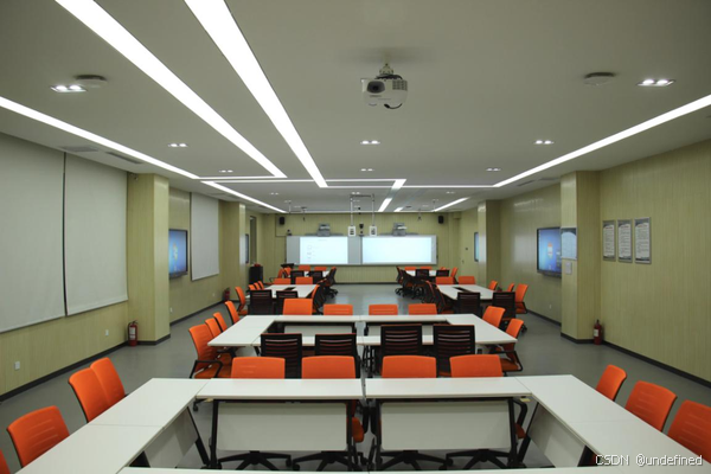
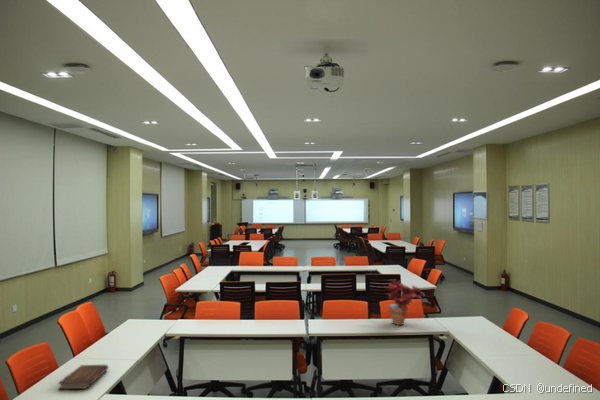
+ potted plant (401, 302)
+ book (84, 376)
